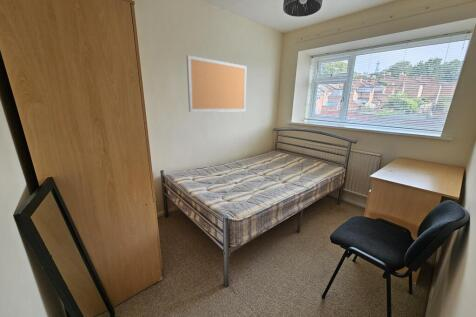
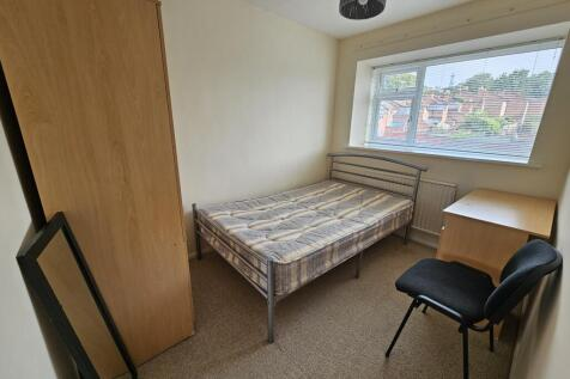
- bulletin board (220, 87)
